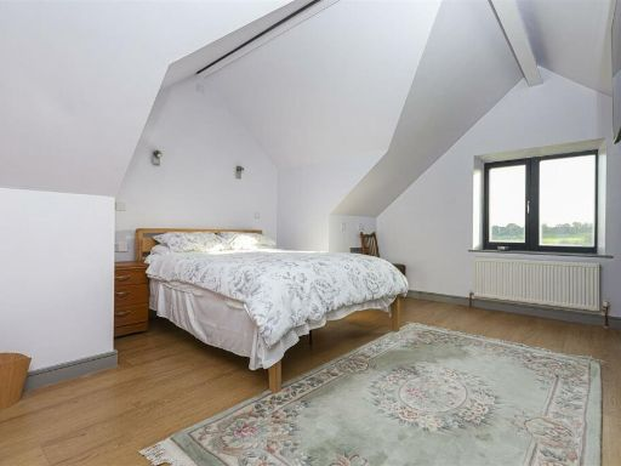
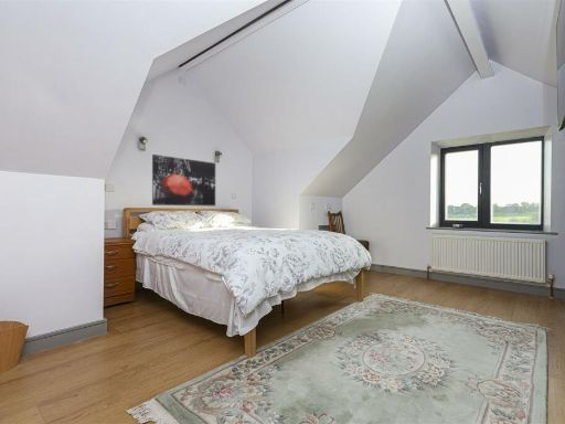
+ wall art (186, 182)
